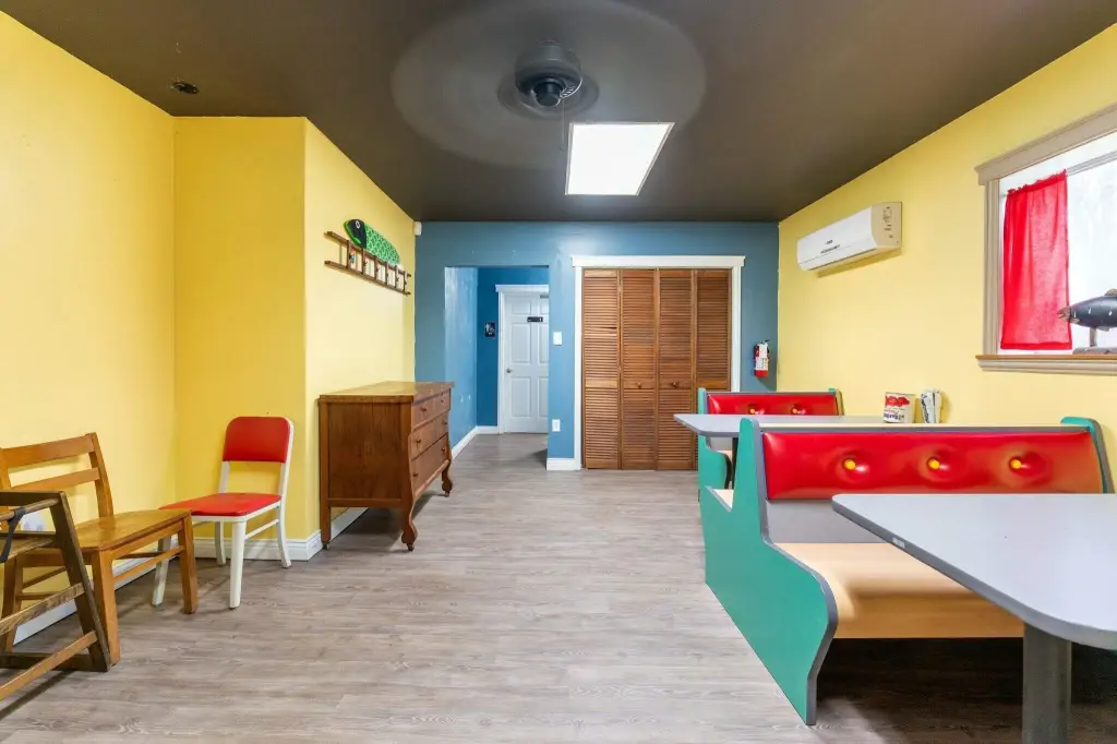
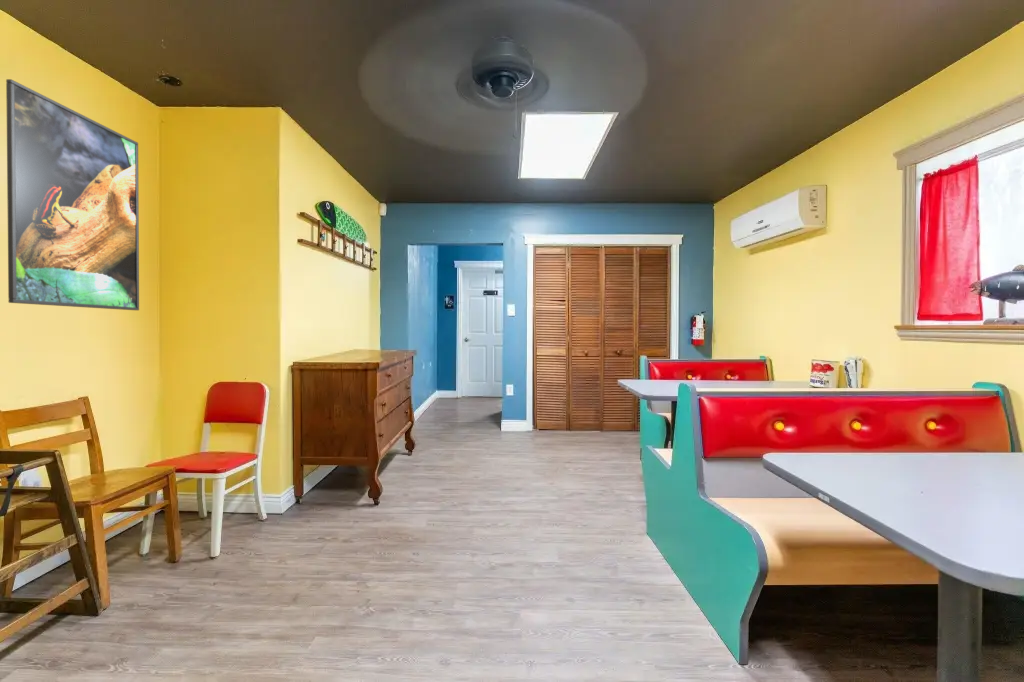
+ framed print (82, 211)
